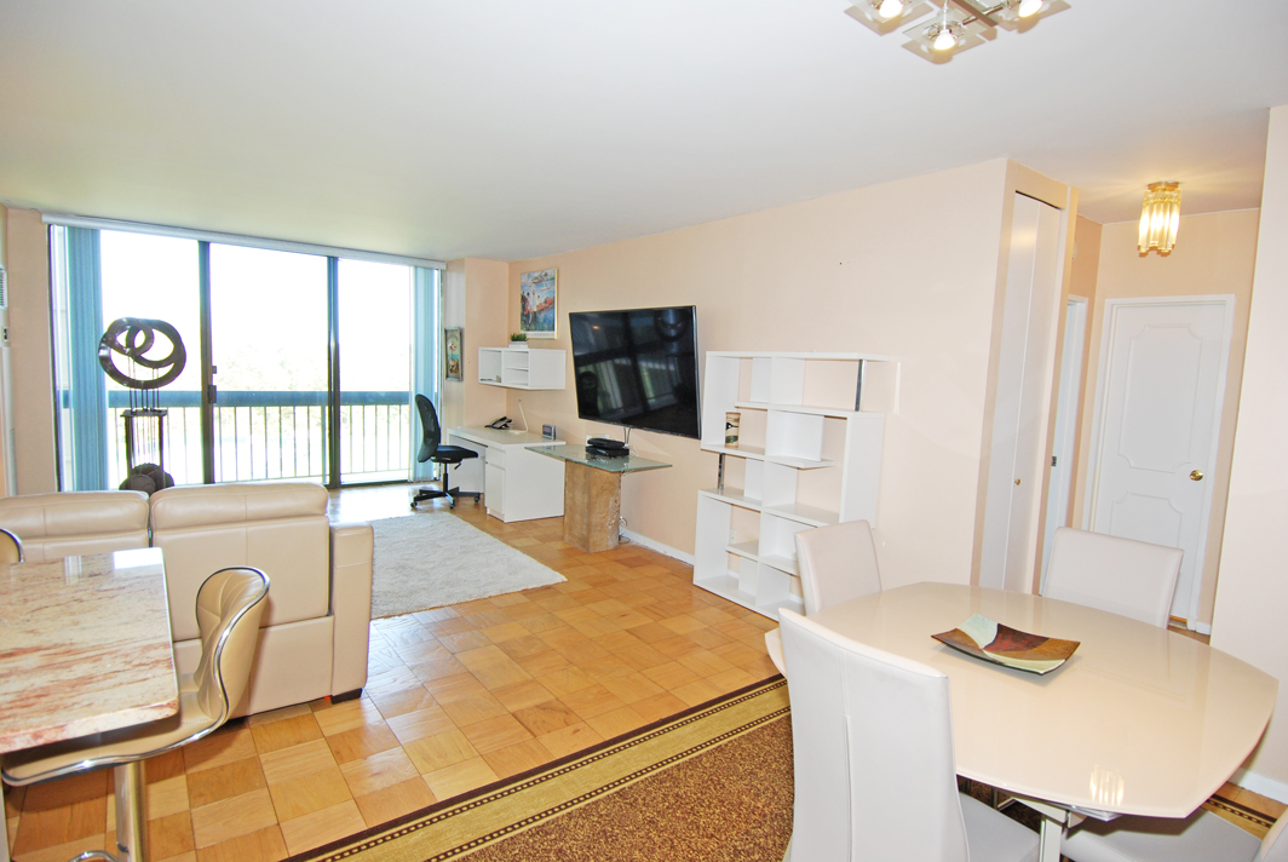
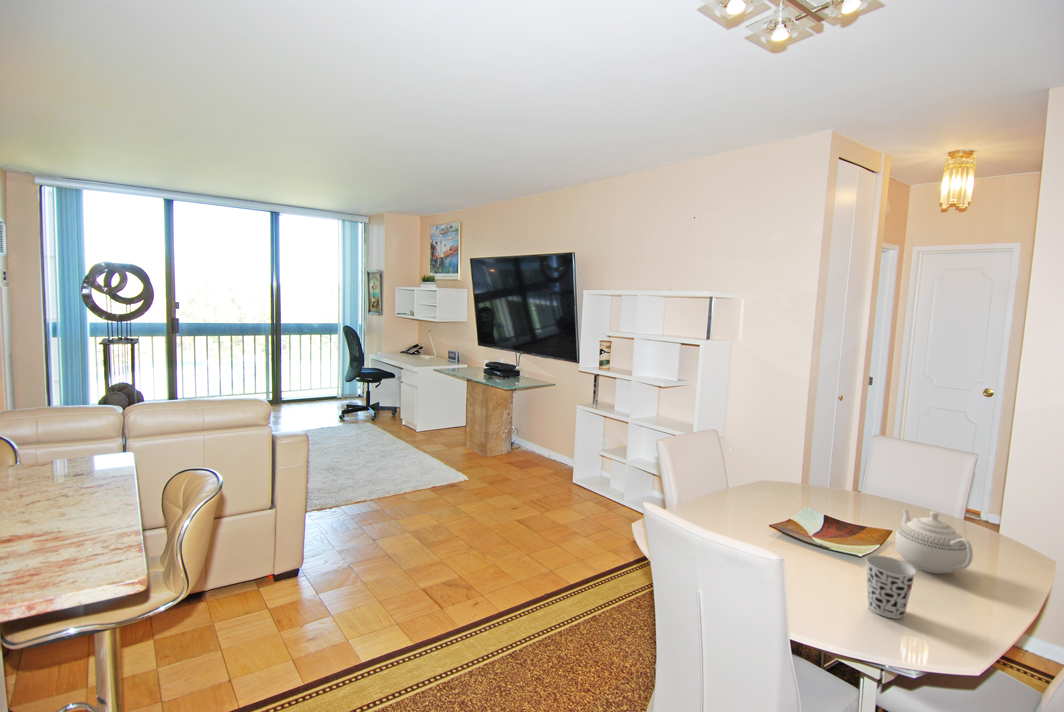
+ cup (888, 587)
+ teapot (932, 540)
